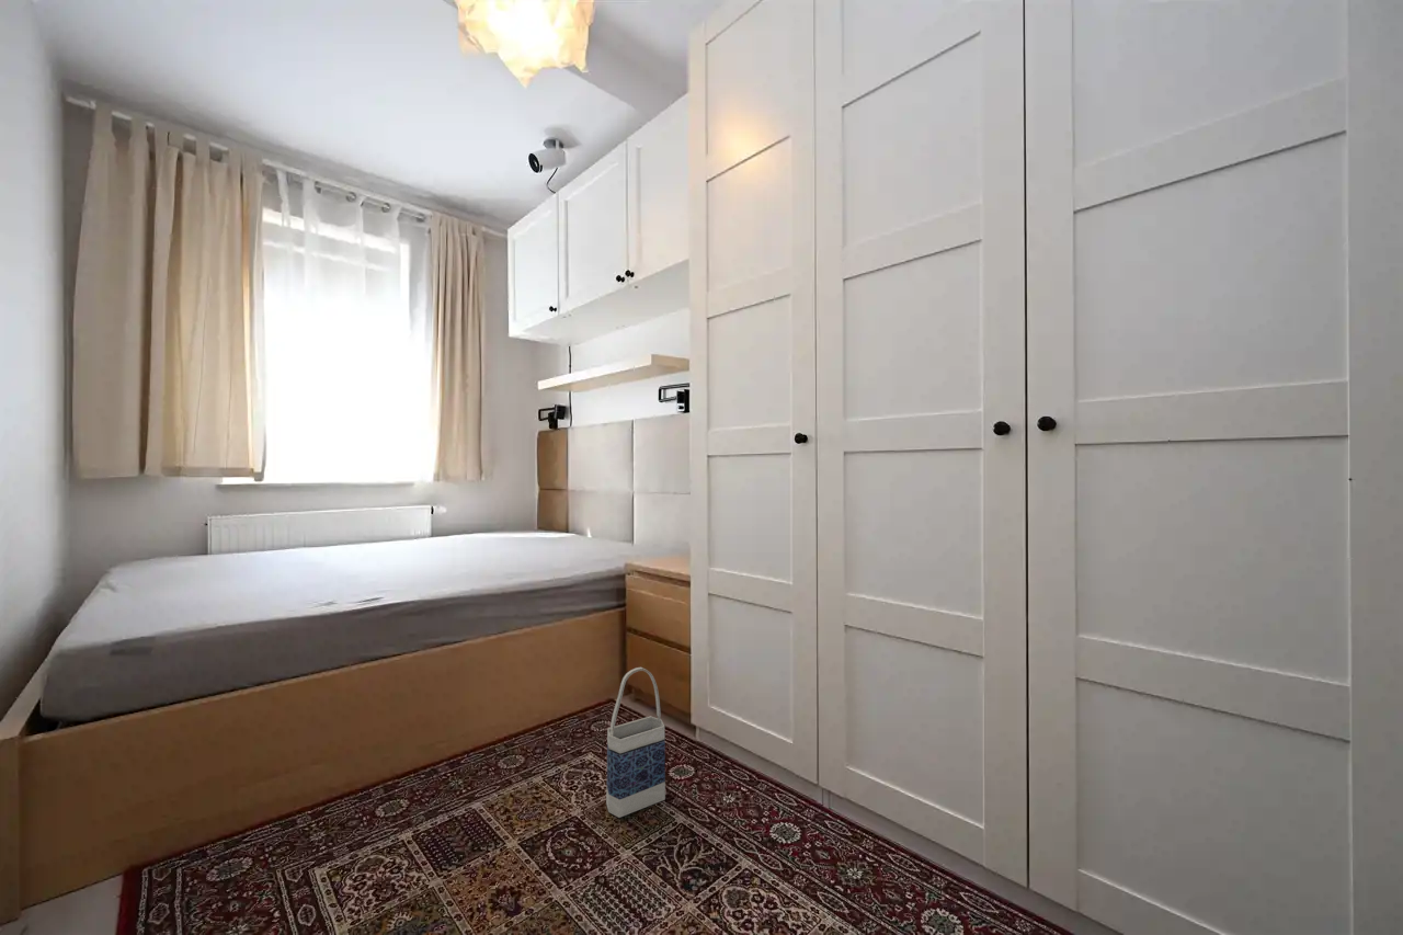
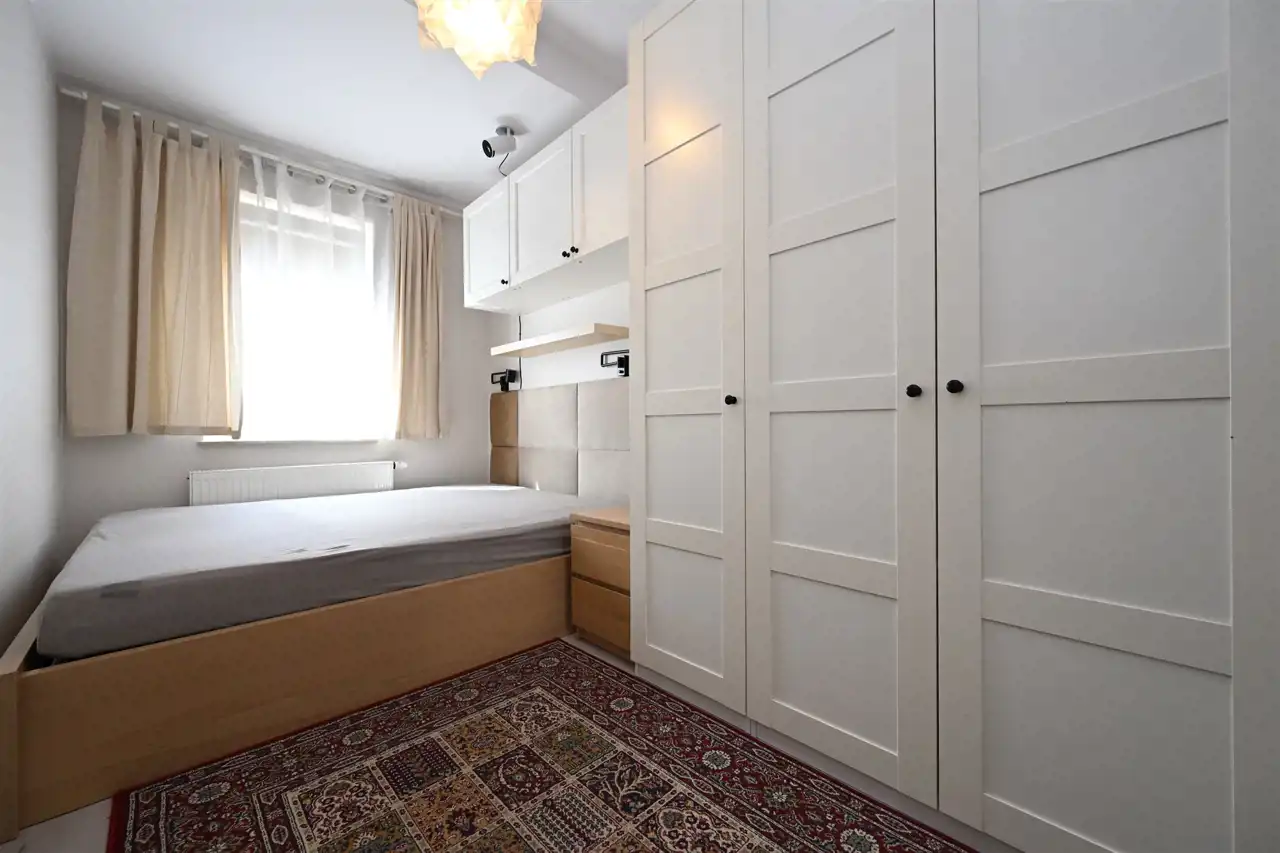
- bag (636, 734)
